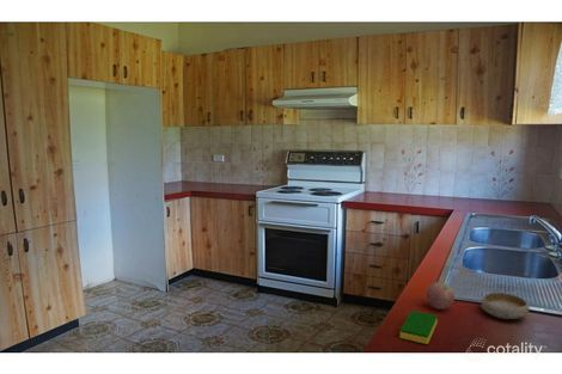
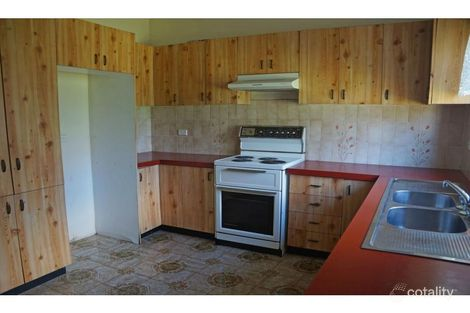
- dish sponge (419, 326)
- bowl (505, 307)
- apple (440, 295)
